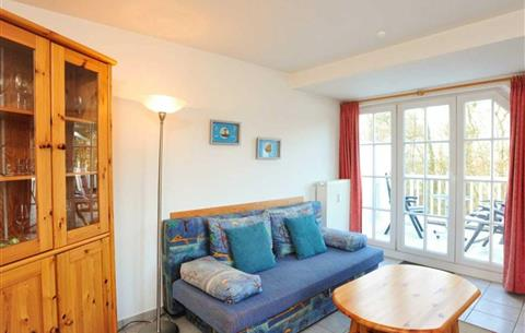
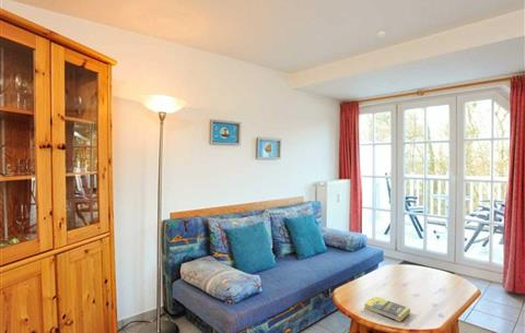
+ book (386, 308)
